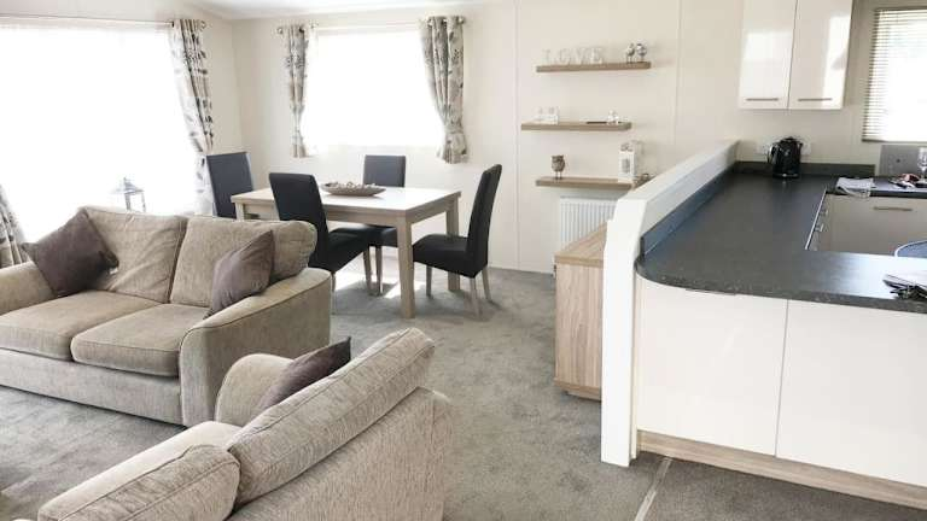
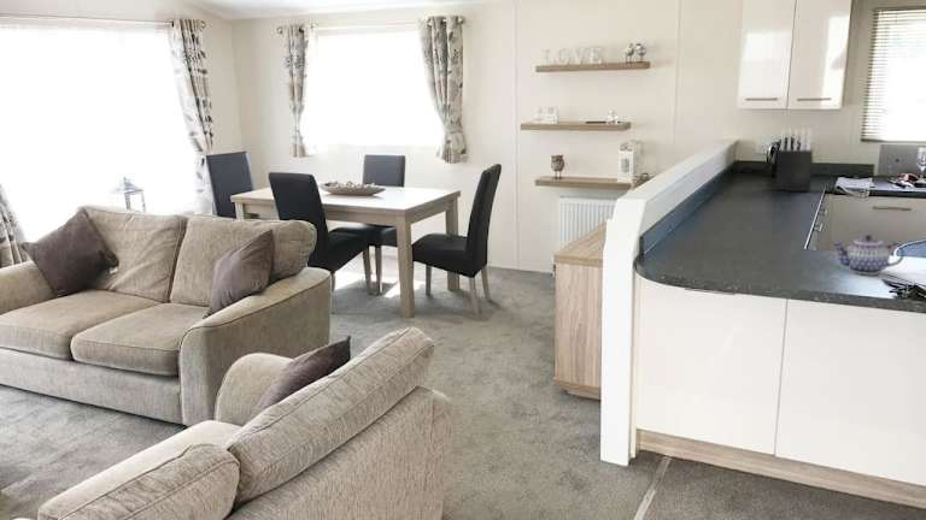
+ teapot (867, 253)
+ knife block (795, 159)
